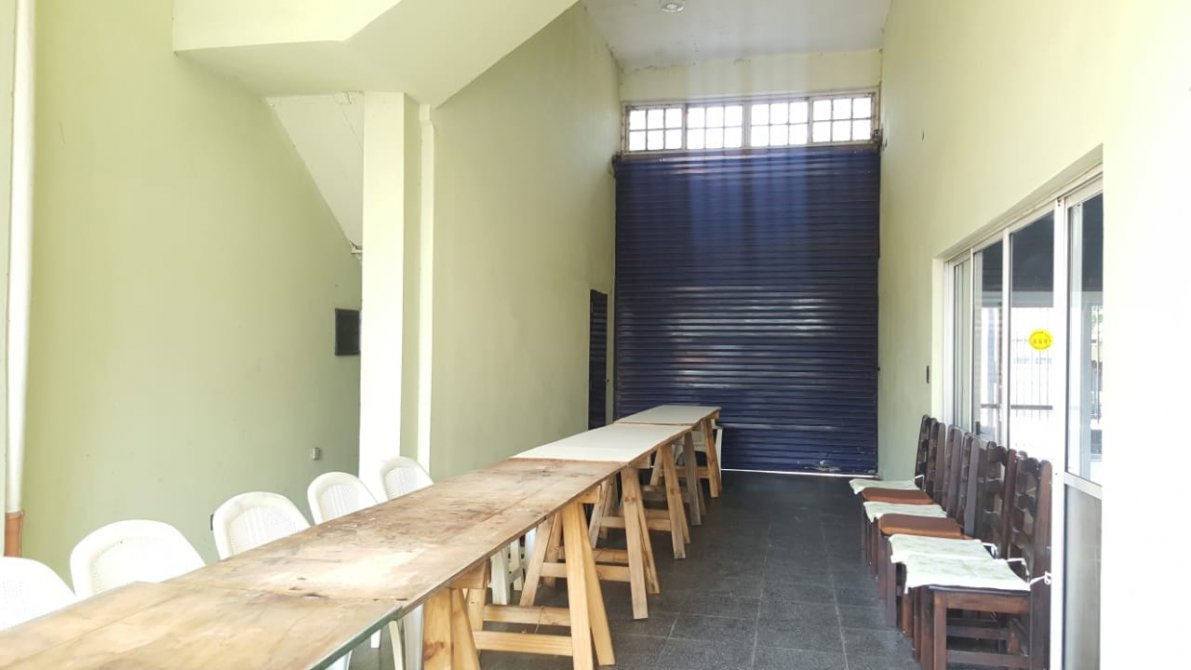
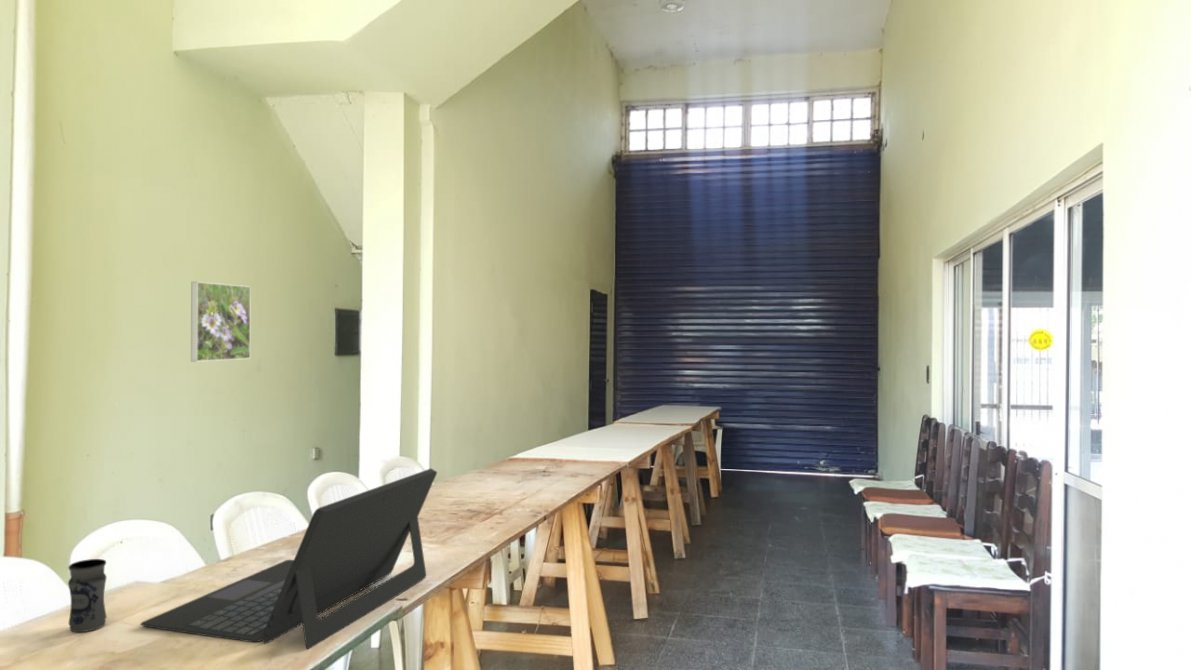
+ laptop (302, 540)
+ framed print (222, 322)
+ jar (87, 594)
